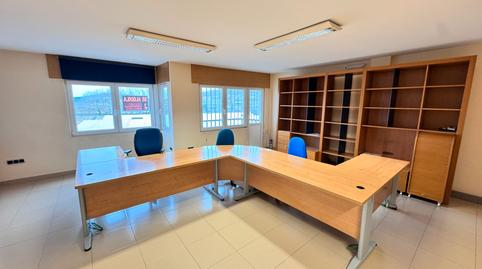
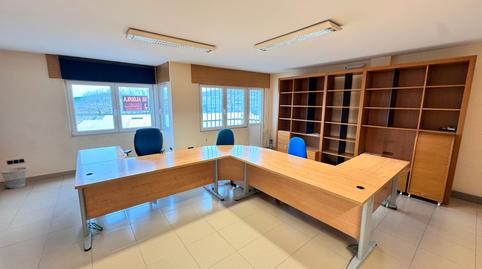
+ wastebasket (15, 178)
